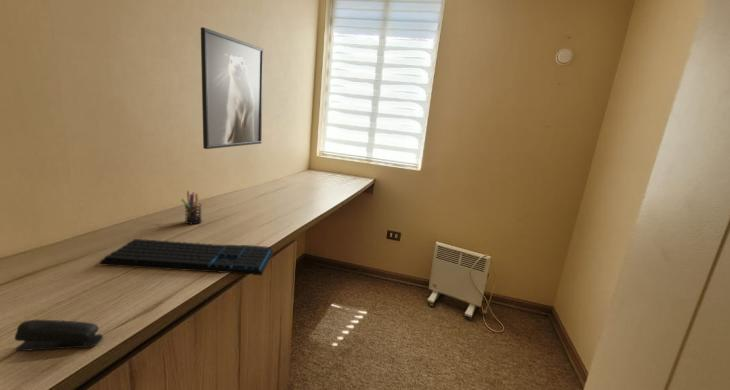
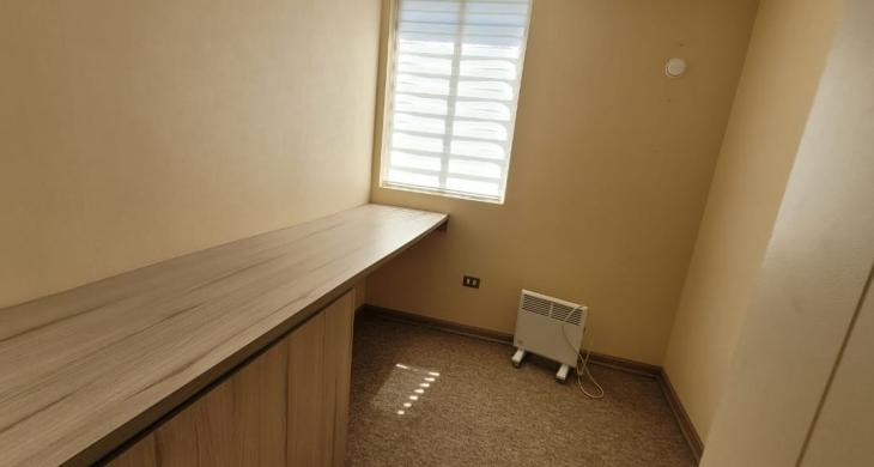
- keyboard (196, 253)
- pen holder (190, 207)
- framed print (235, 94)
- stapler (59, 332)
